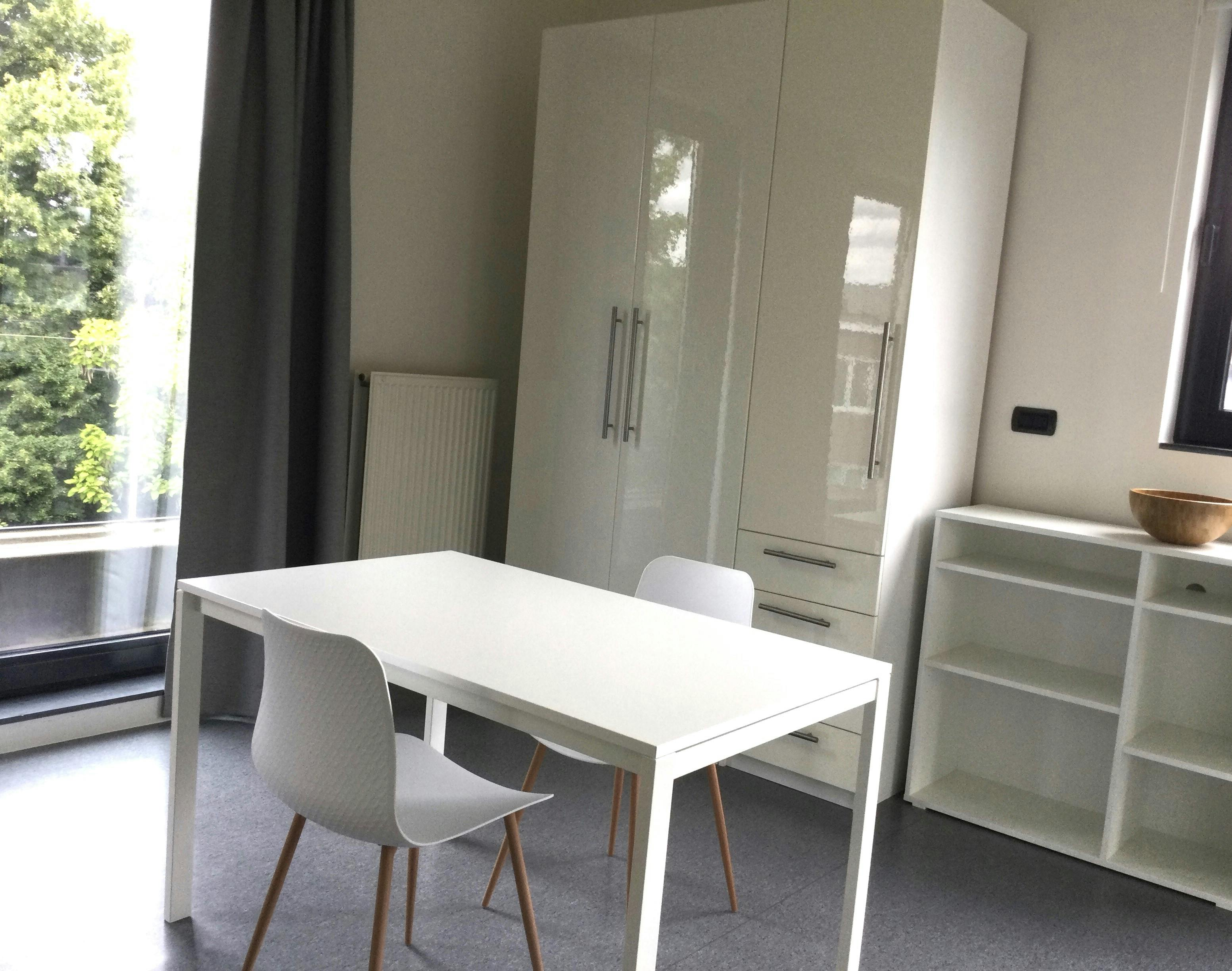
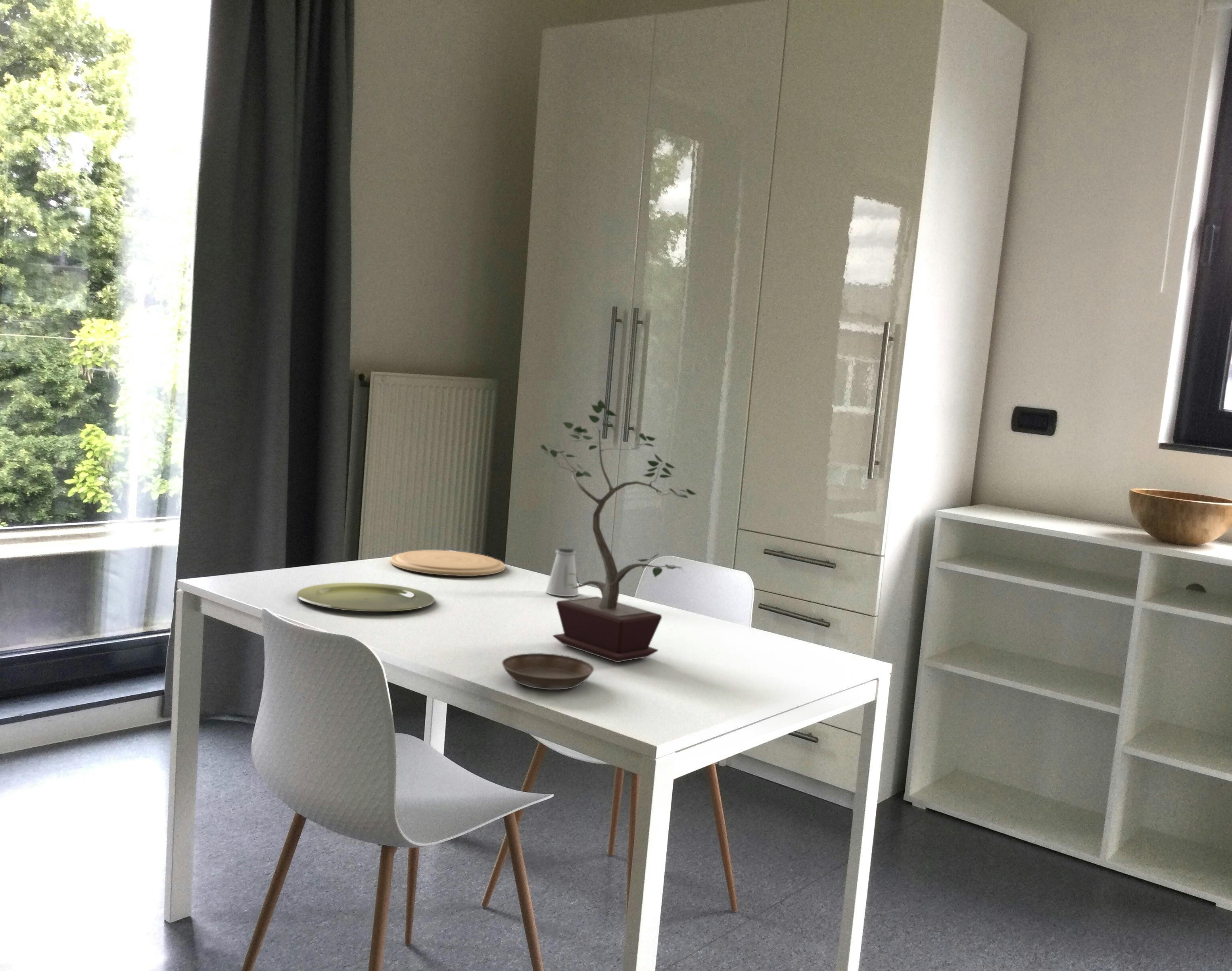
+ saltshaker (564, 570)
+ plate (448, 562)
+ plate (367, 597)
+ saucer (547, 673)
+ potted plant (600, 522)
